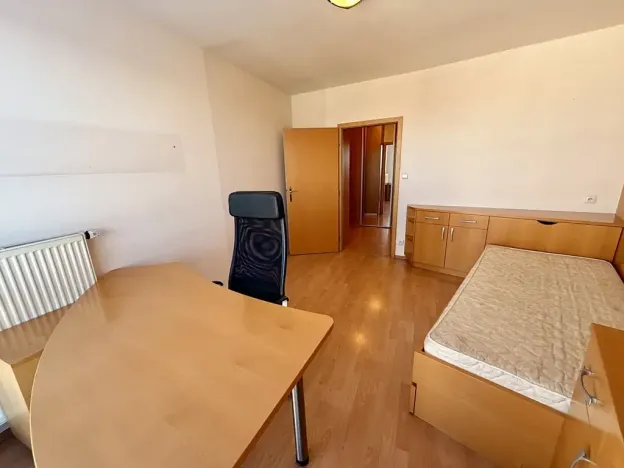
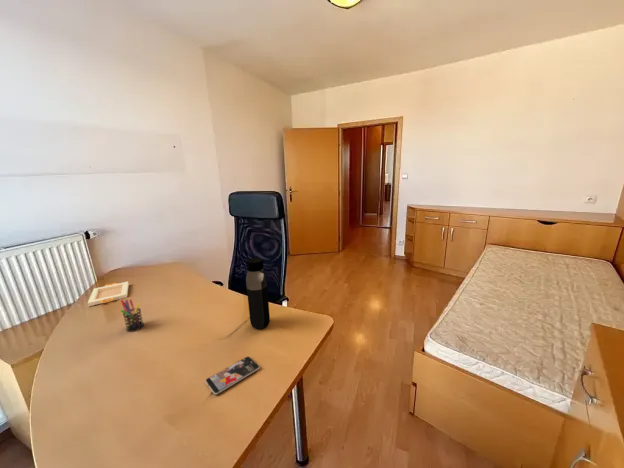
+ picture frame (109, 292)
+ water bottle (257, 293)
+ pen holder (130, 315)
+ smartphone (233, 373)
